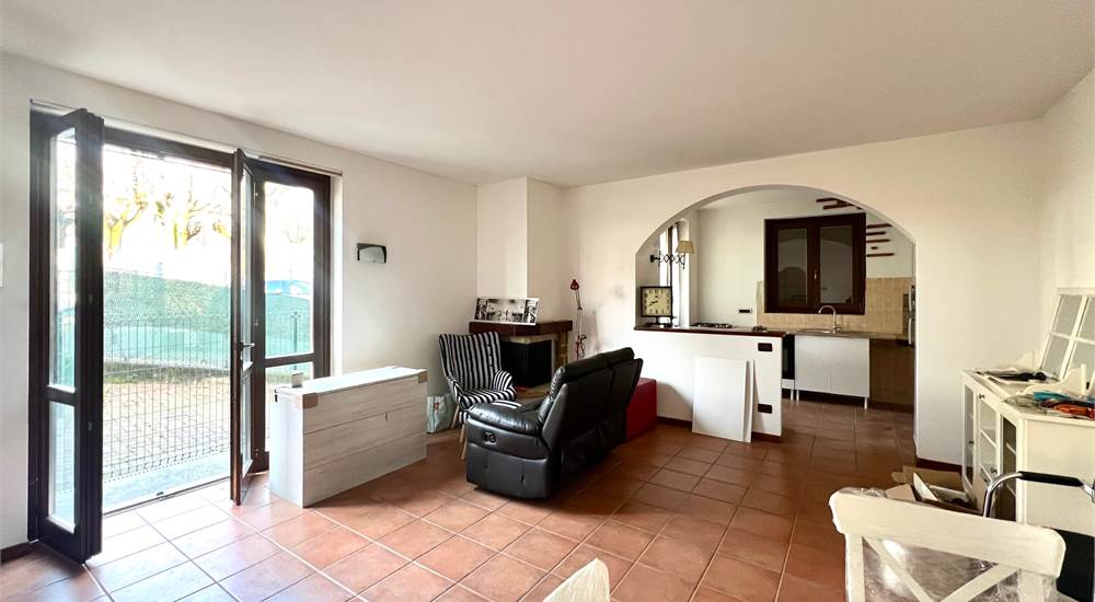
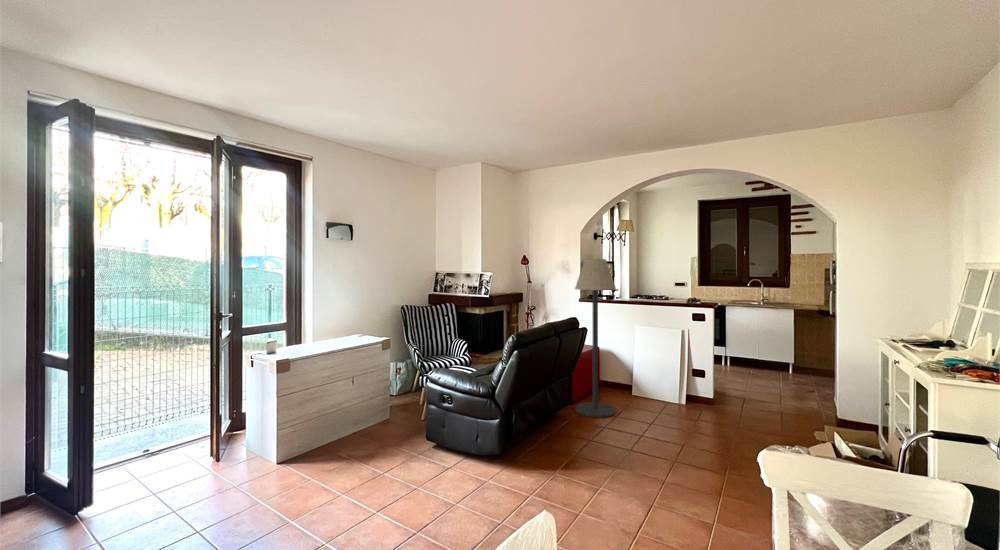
+ floor lamp (595, 334)
